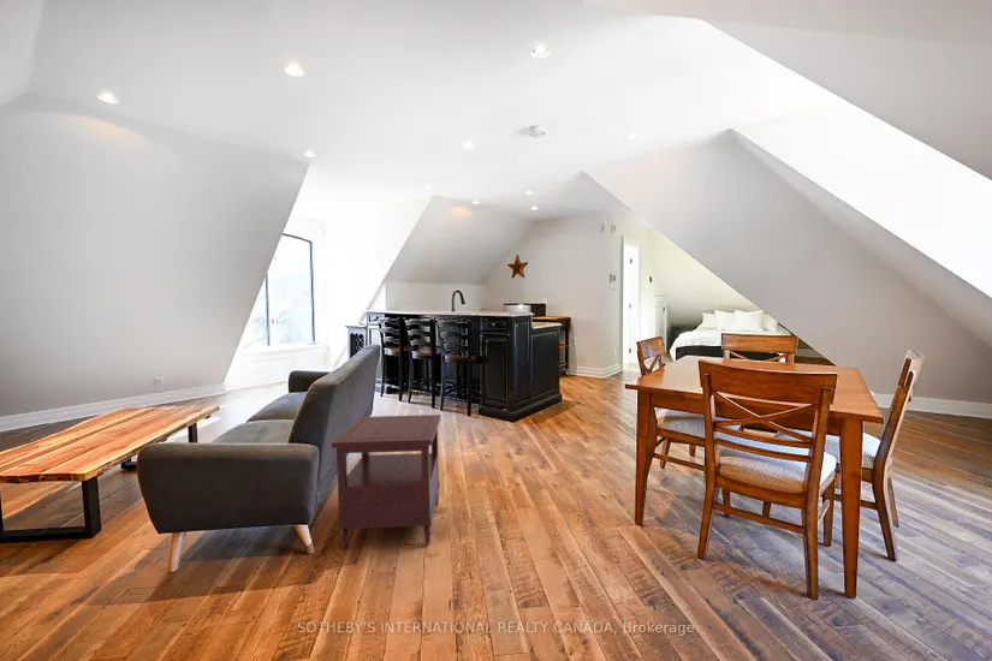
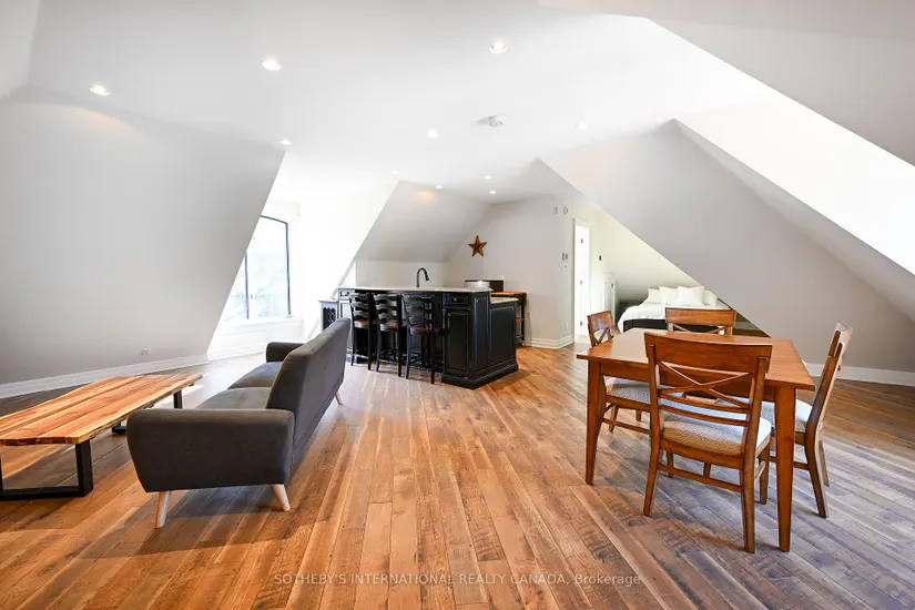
- side table (393, 476)
